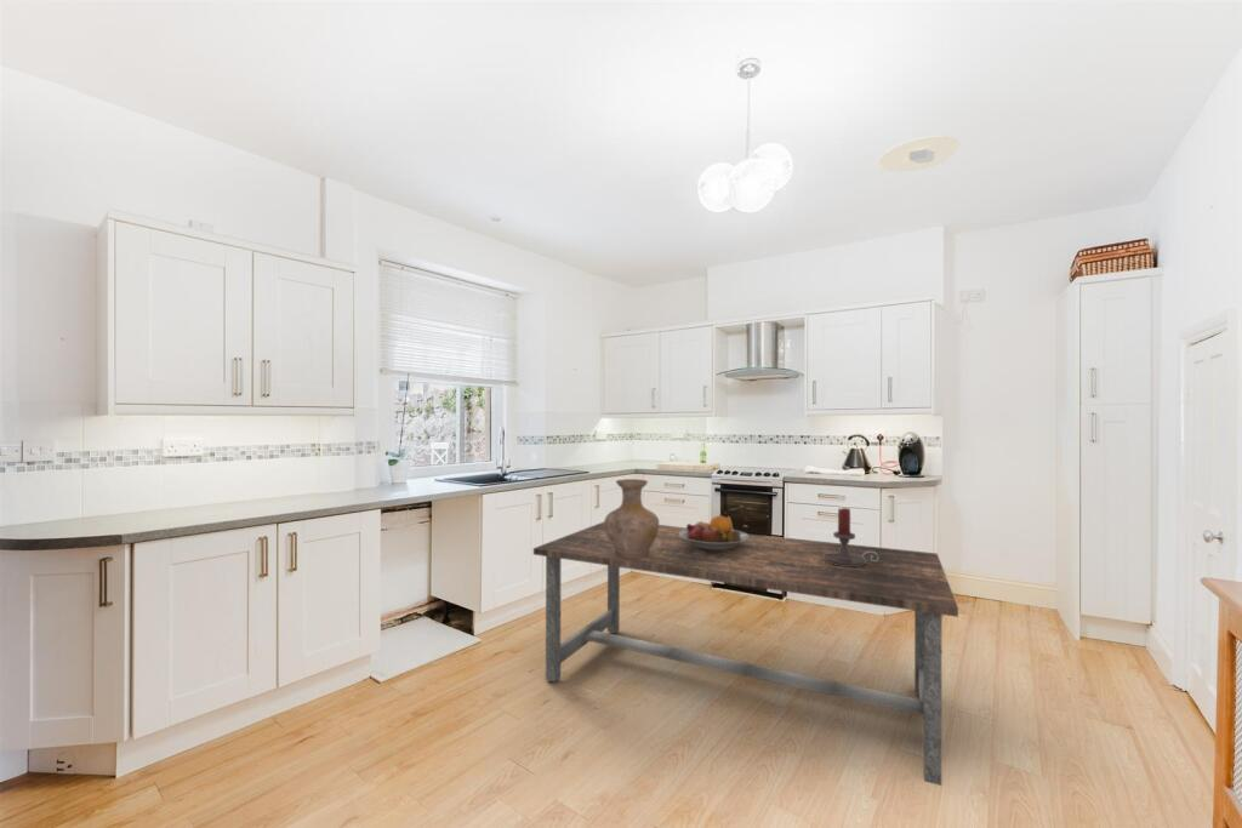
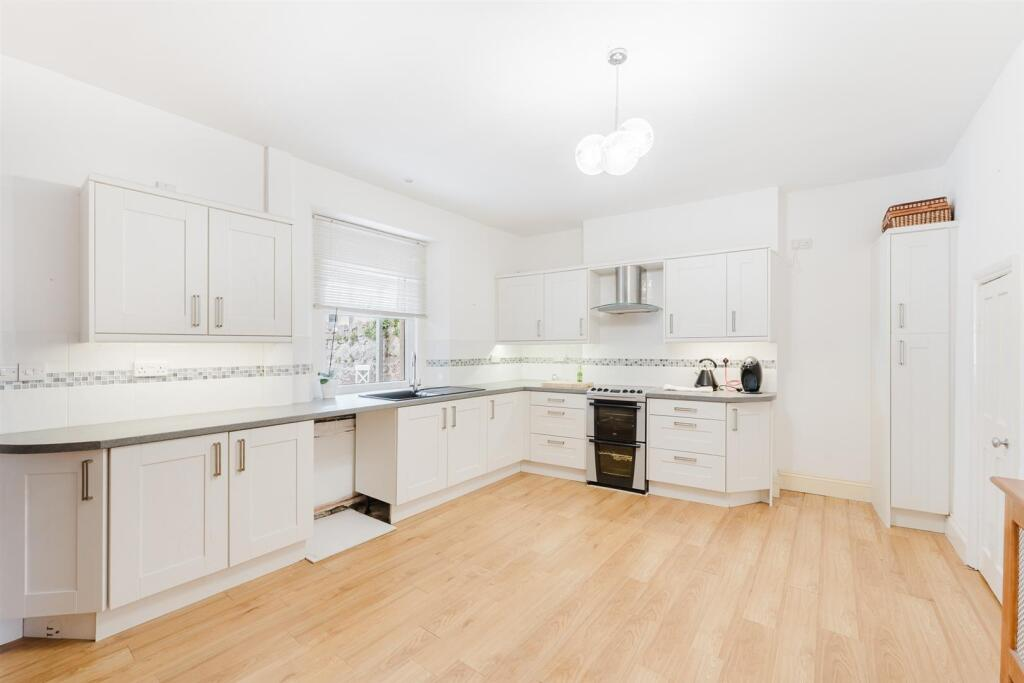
- candle holder (850, 535)
- vase (631, 516)
- fruit bowl (713, 531)
- recessed light (917, 152)
- dining table (740, 584)
